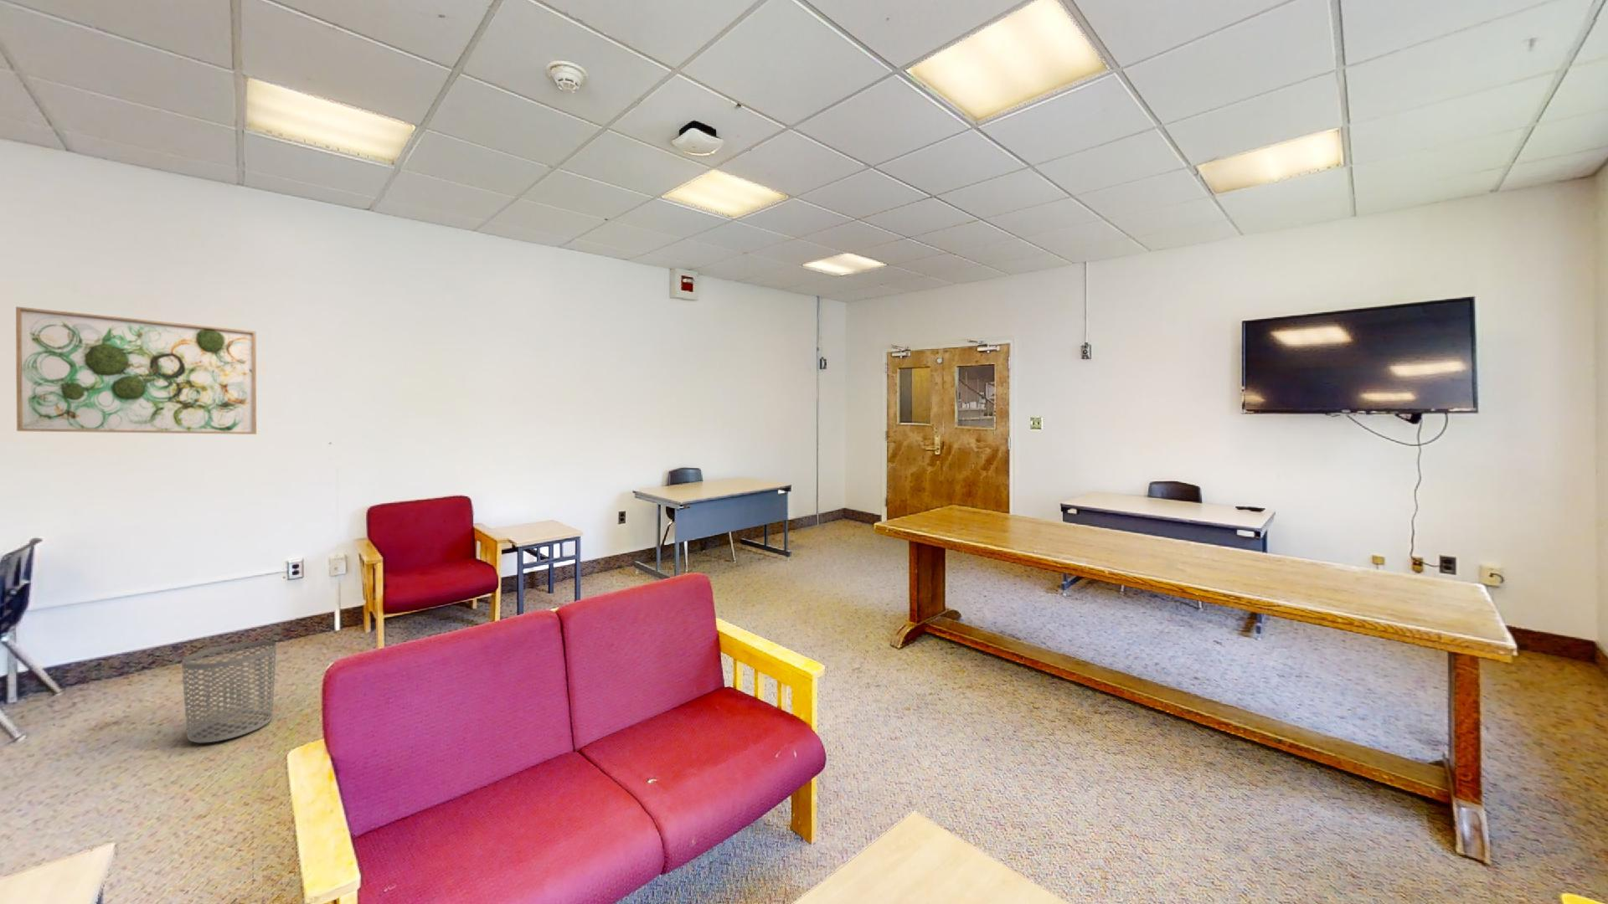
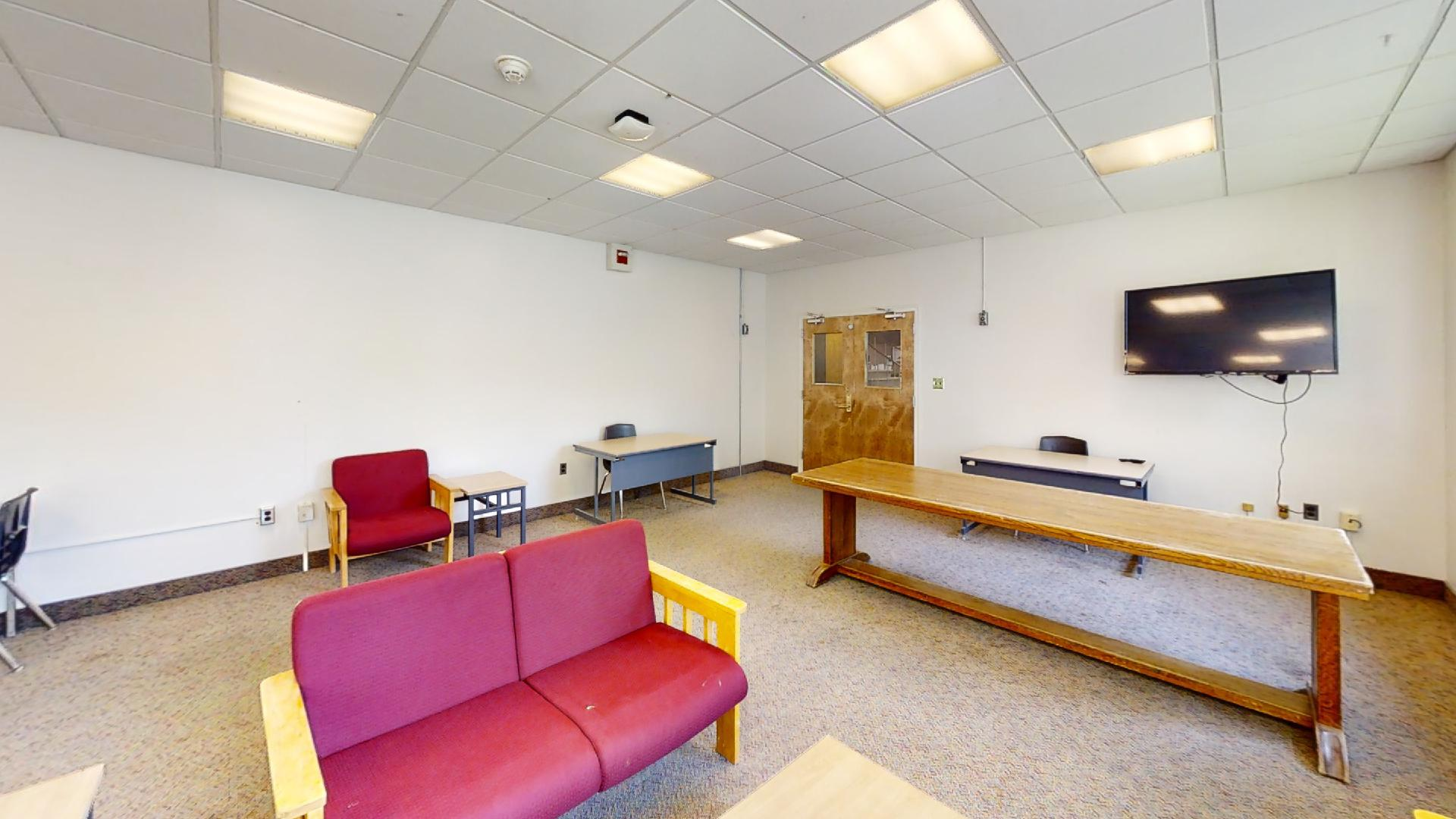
- wall art (147, 375)
- waste bin (231, 690)
